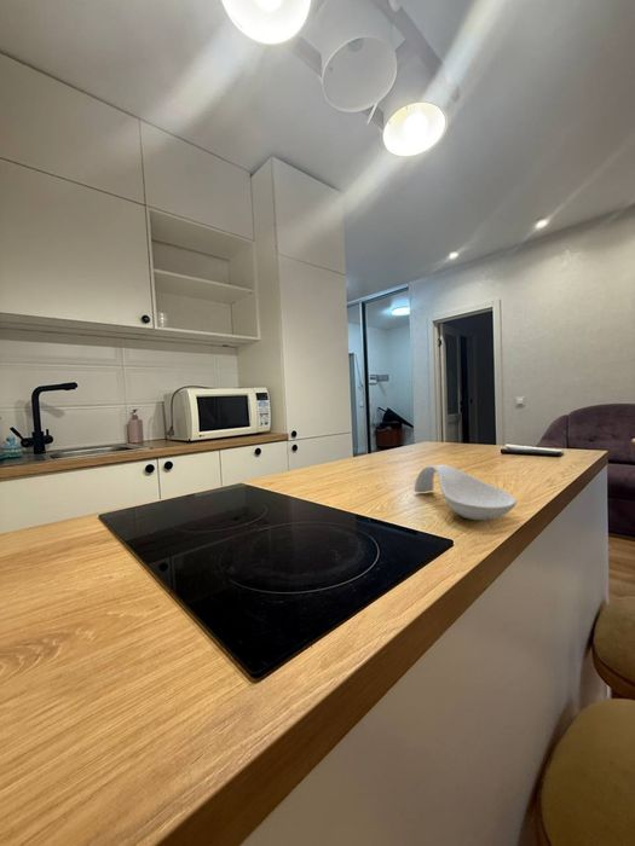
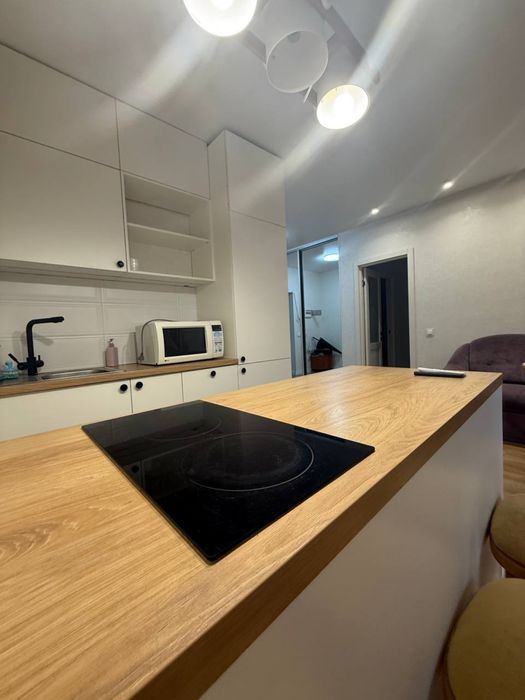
- spoon rest (456, 488)
